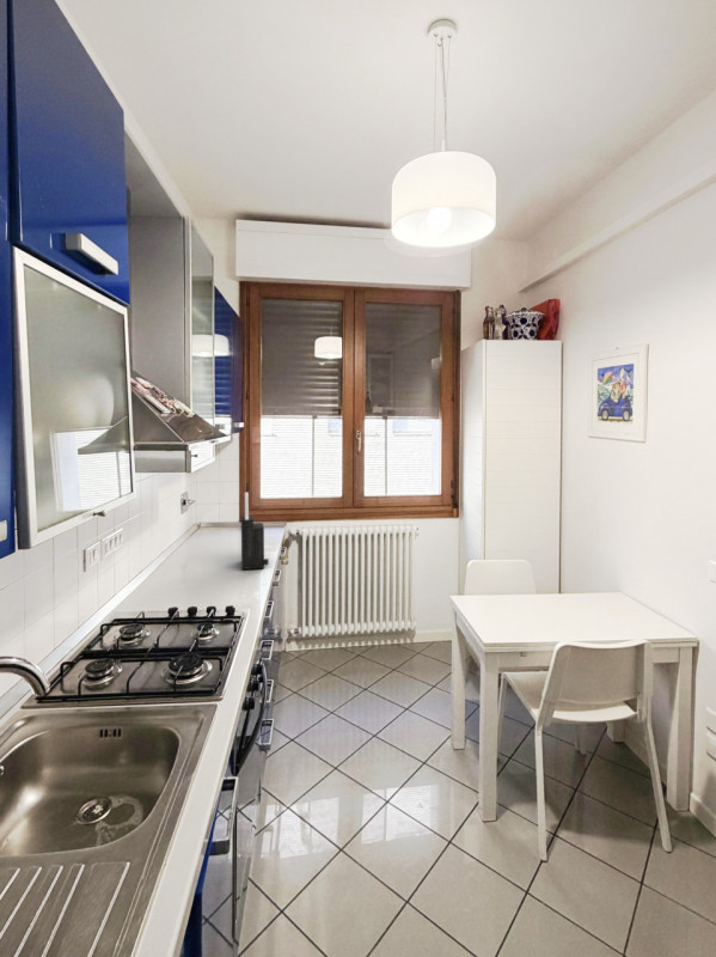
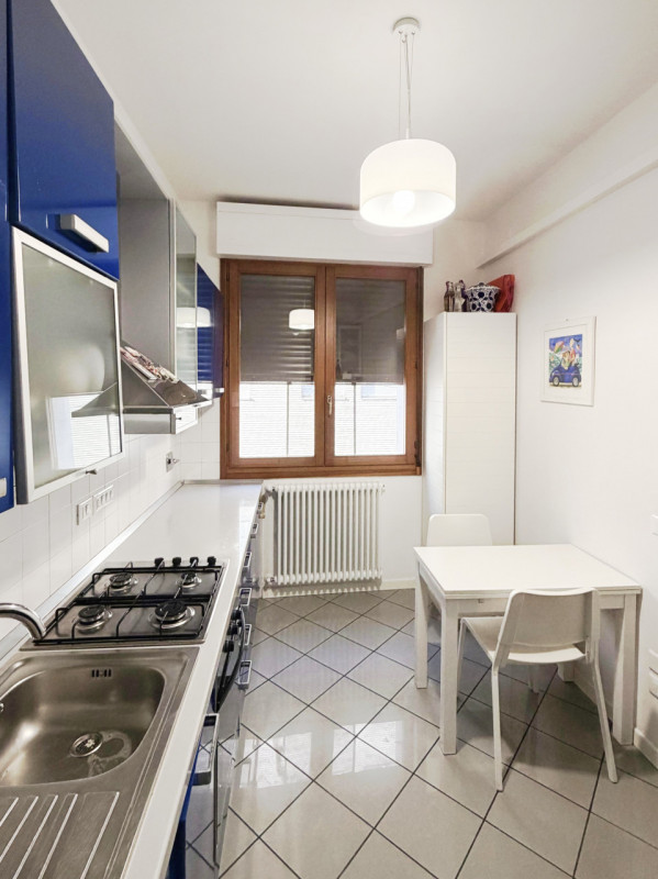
- knife block (255, 529)
